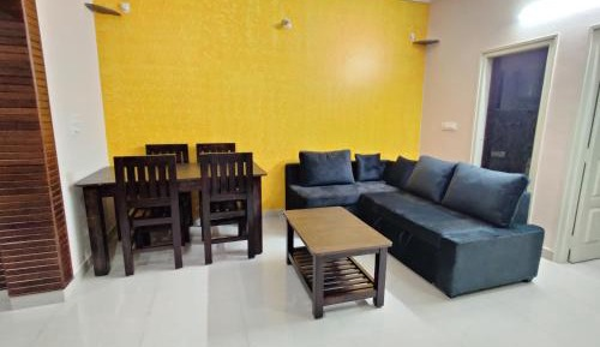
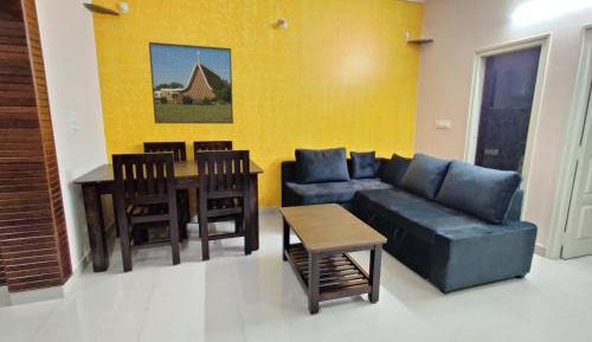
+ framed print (193, 85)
